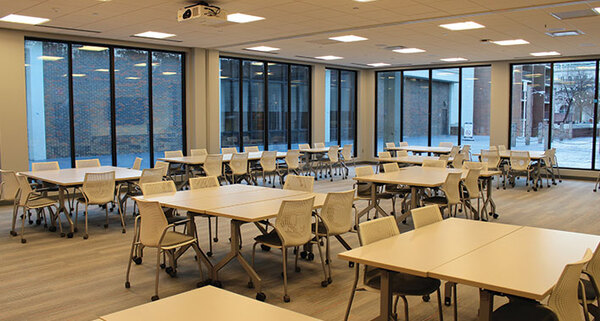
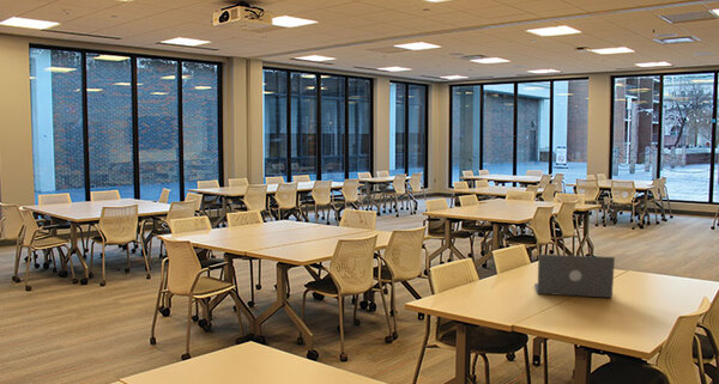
+ laptop (572, 272)
